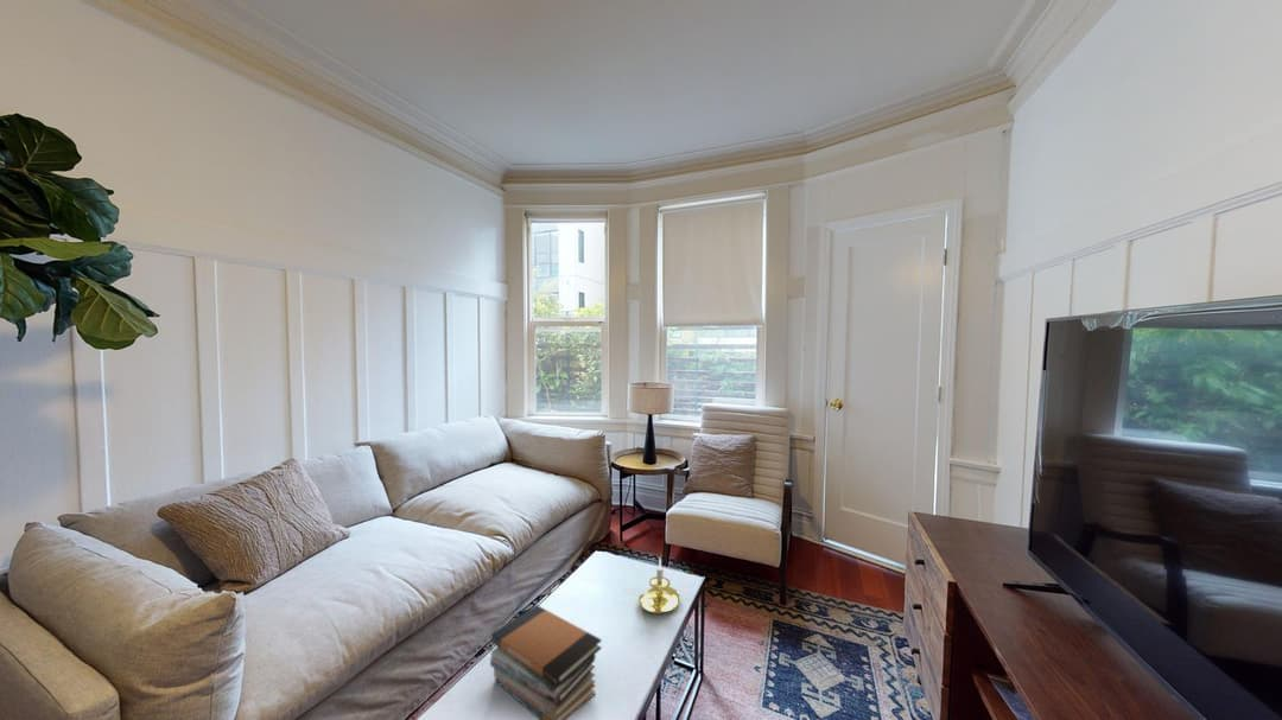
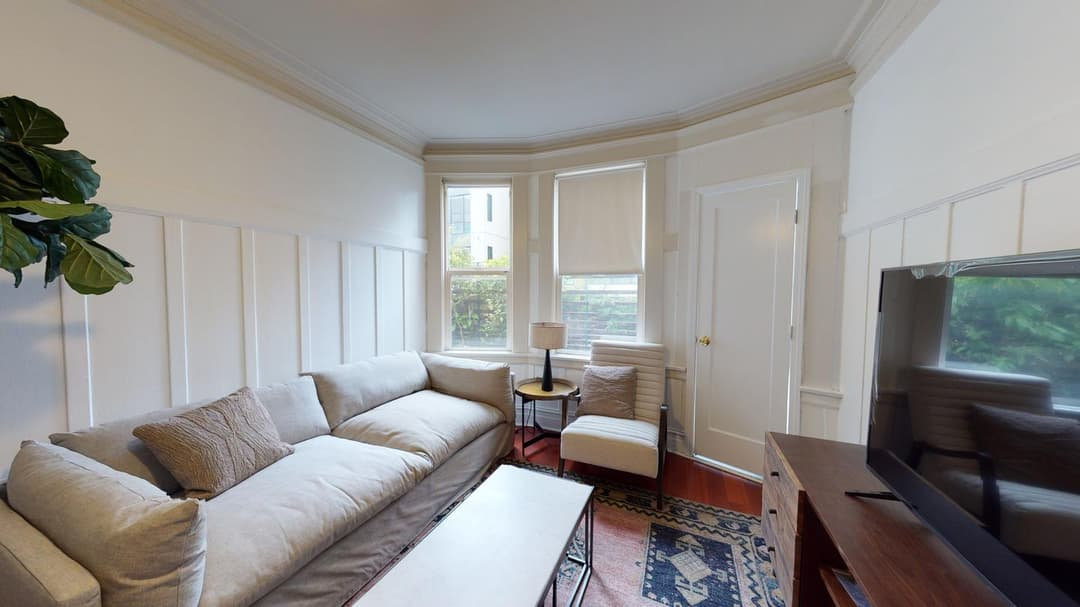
- candle holder (656, 581)
- book stack (544, 661)
